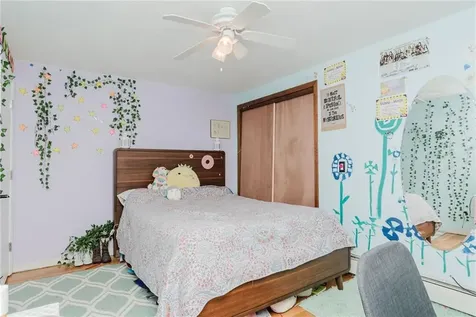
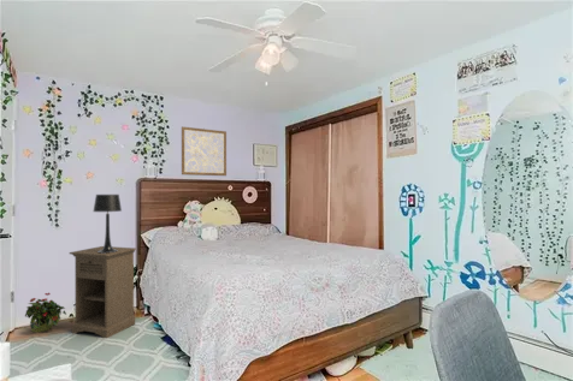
+ nightstand (104, 288)
+ wall art (202, 151)
+ potted plant (46, 311)
+ table lamp (107, 222)
